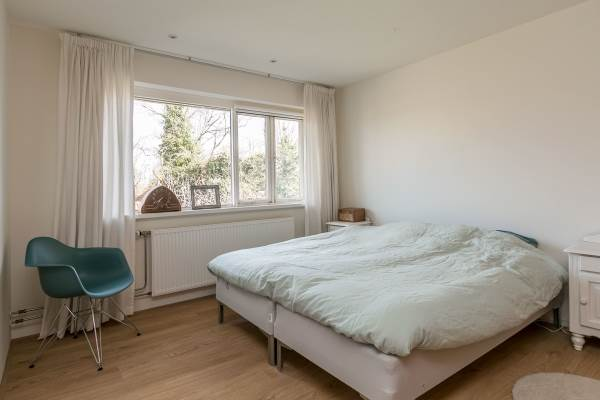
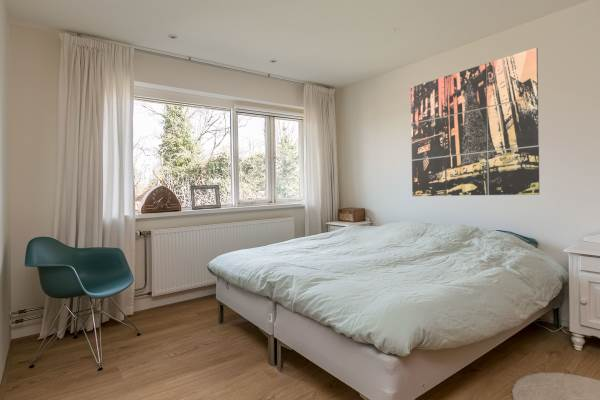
+ wall art (465, 133)
